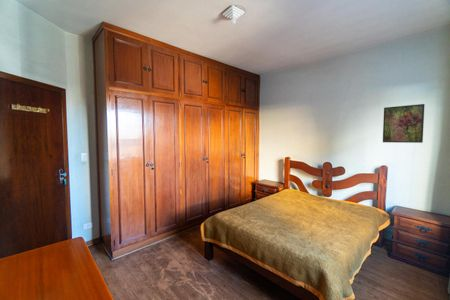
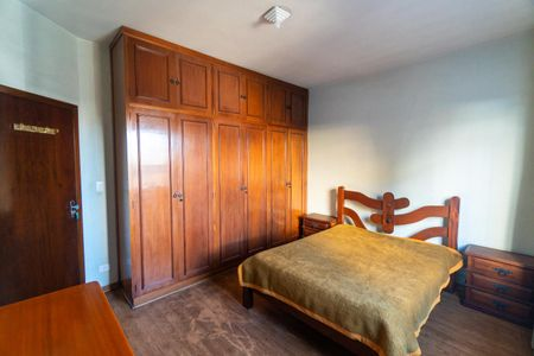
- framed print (402, 124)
